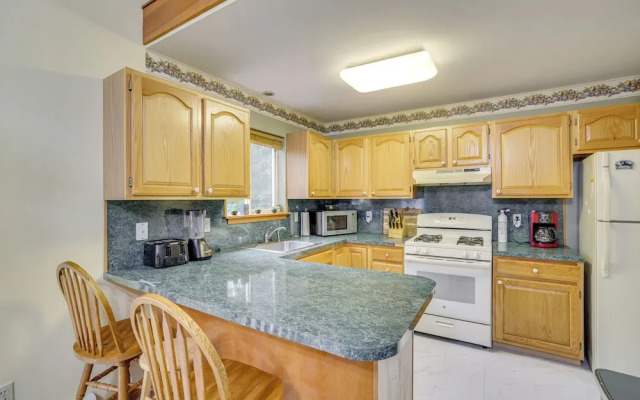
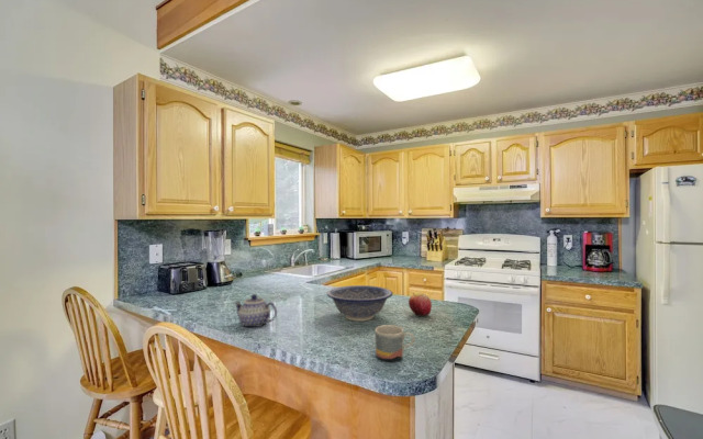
+ mug (394, 344)
+ teapot (255, 308)
+ apple (420, 304)
+ decorative bowl (359, 304)
